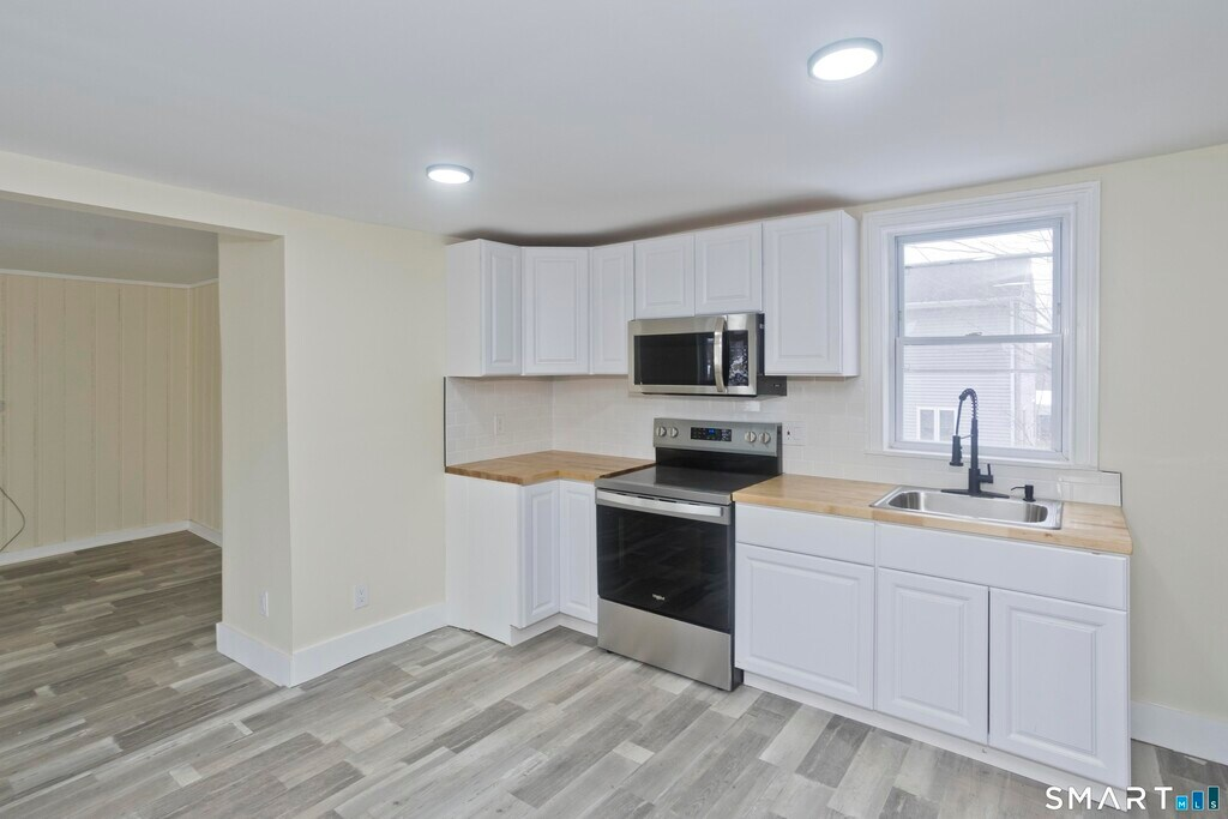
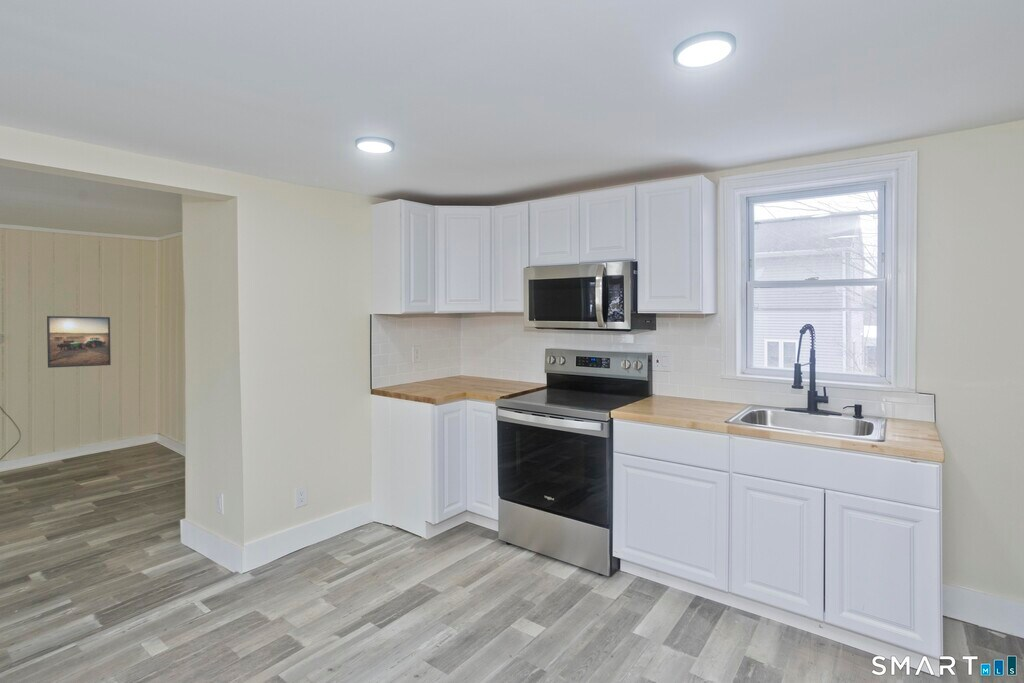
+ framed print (79, 341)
